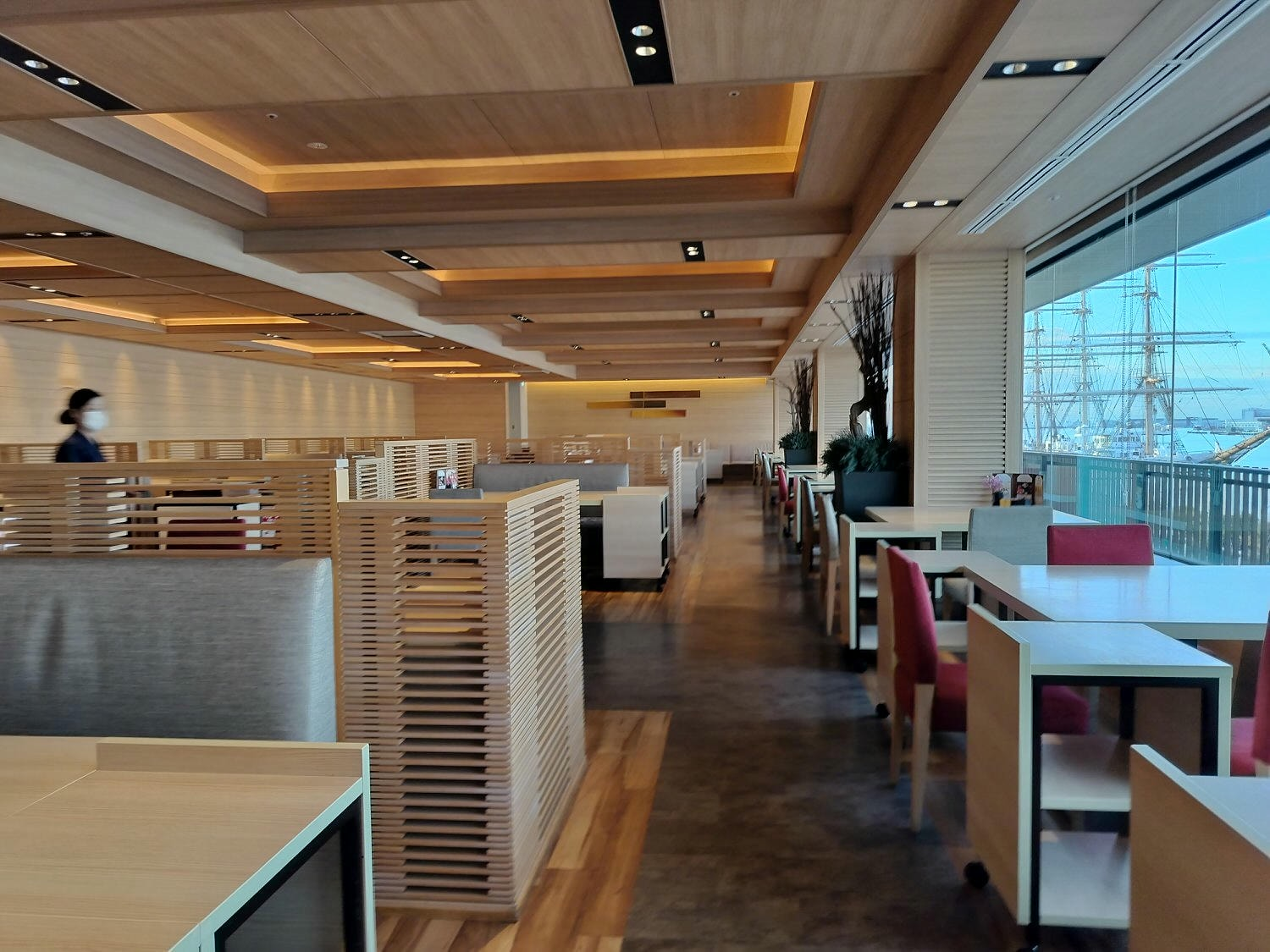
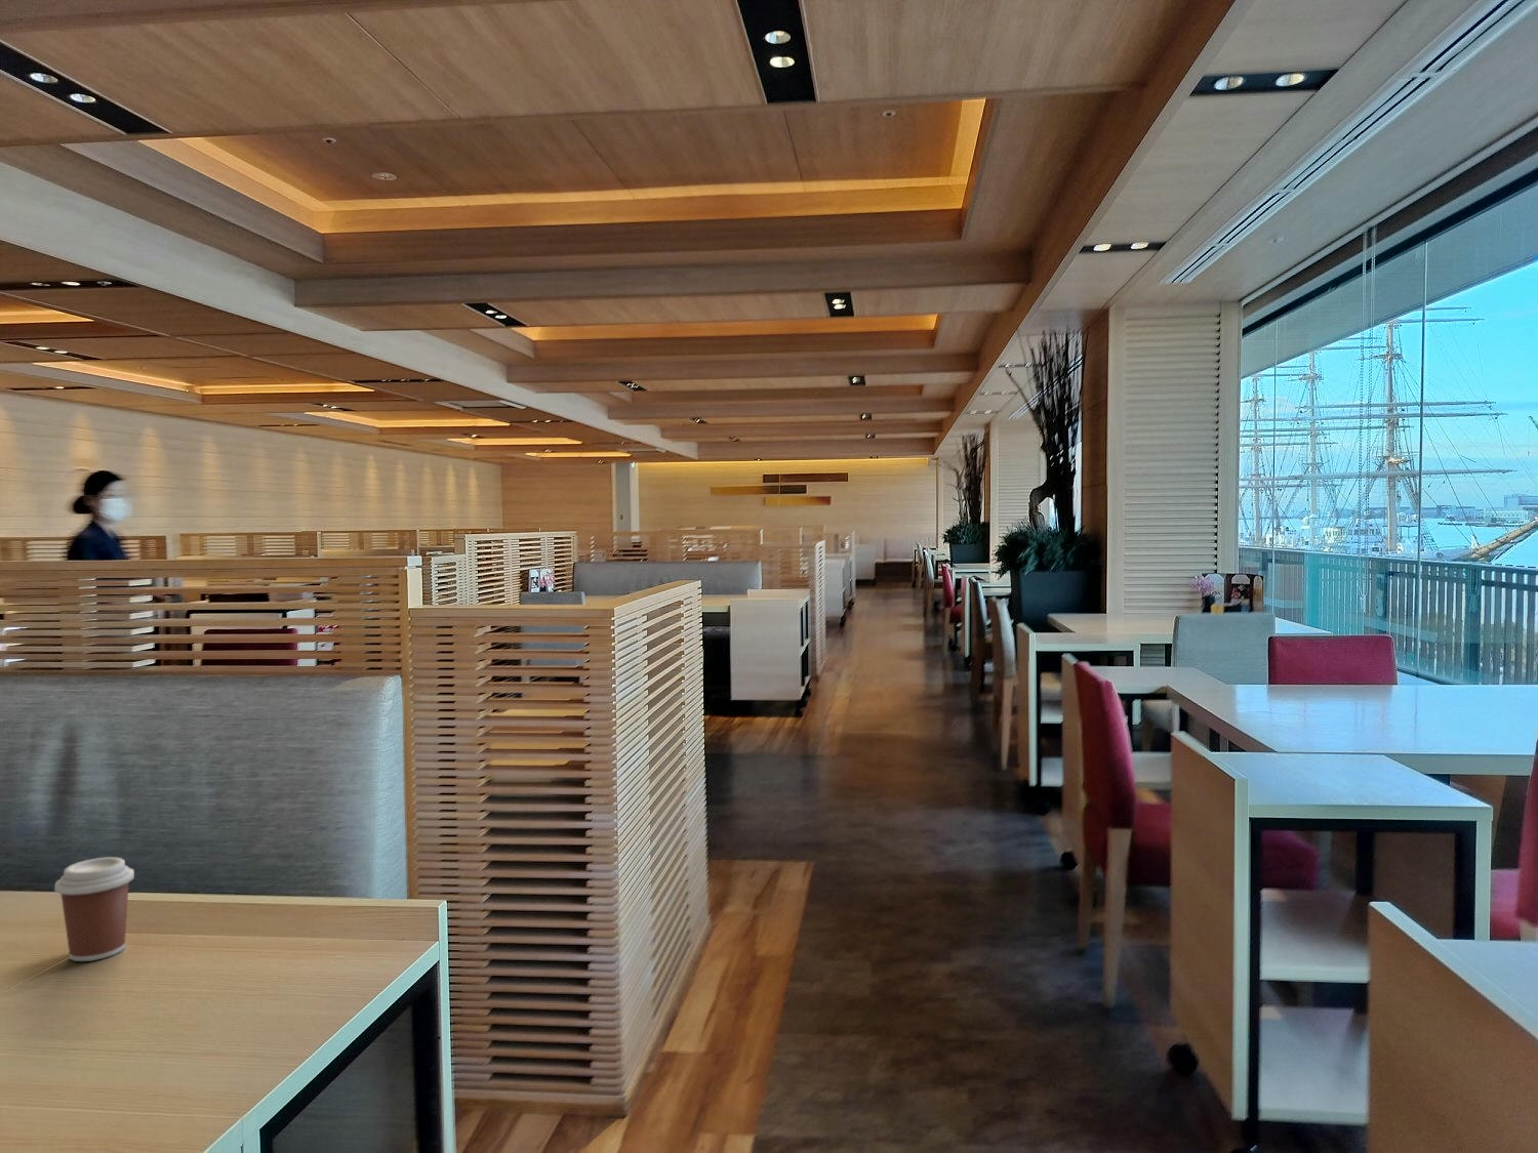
+ coffee cup (96, 908)
